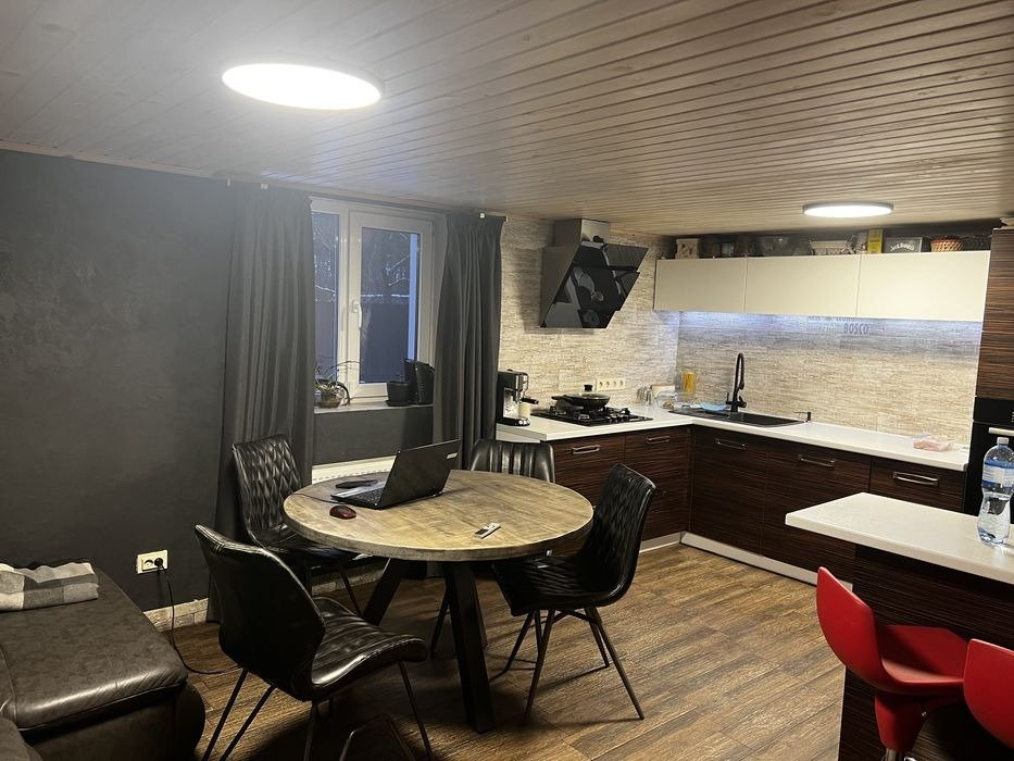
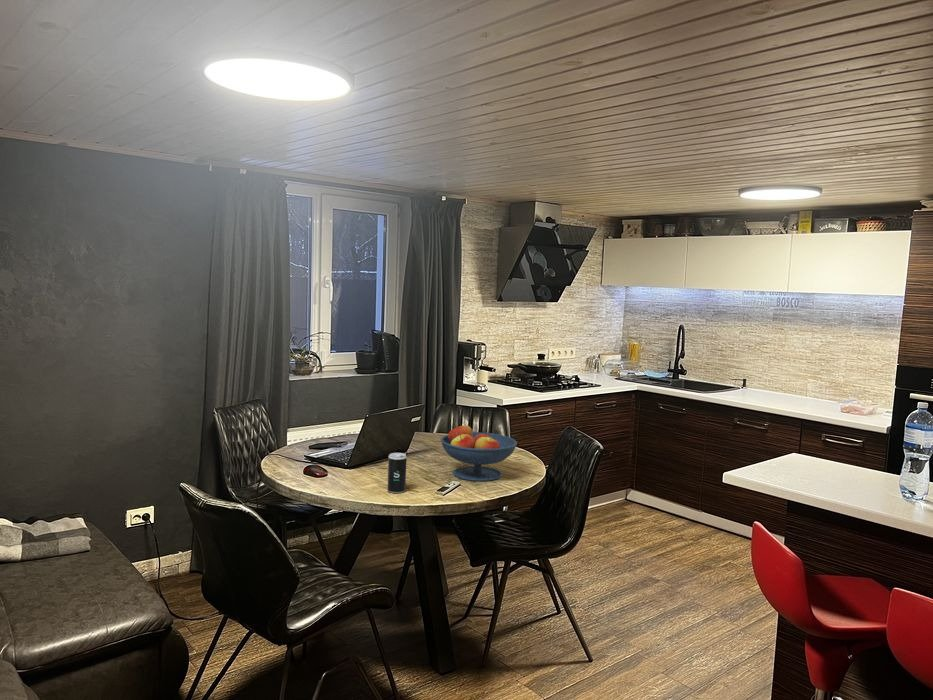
+ beverage can (397, 472)
+ fruit bowl (478, 451)
